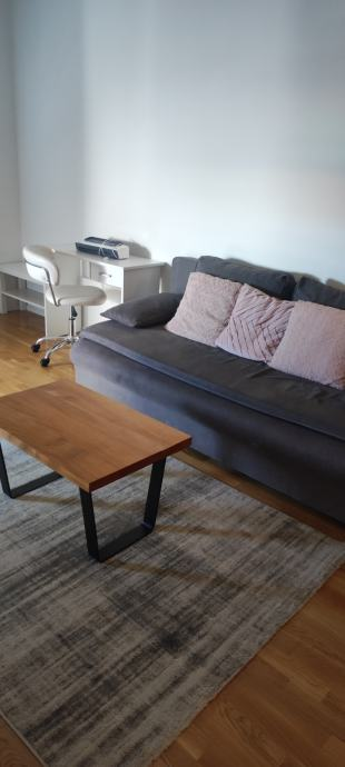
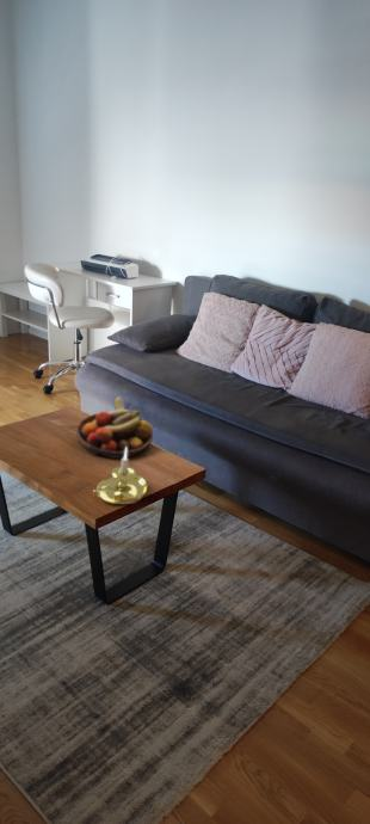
+ fruit bowl (115, 428)
+ candle holder (121, 471)
